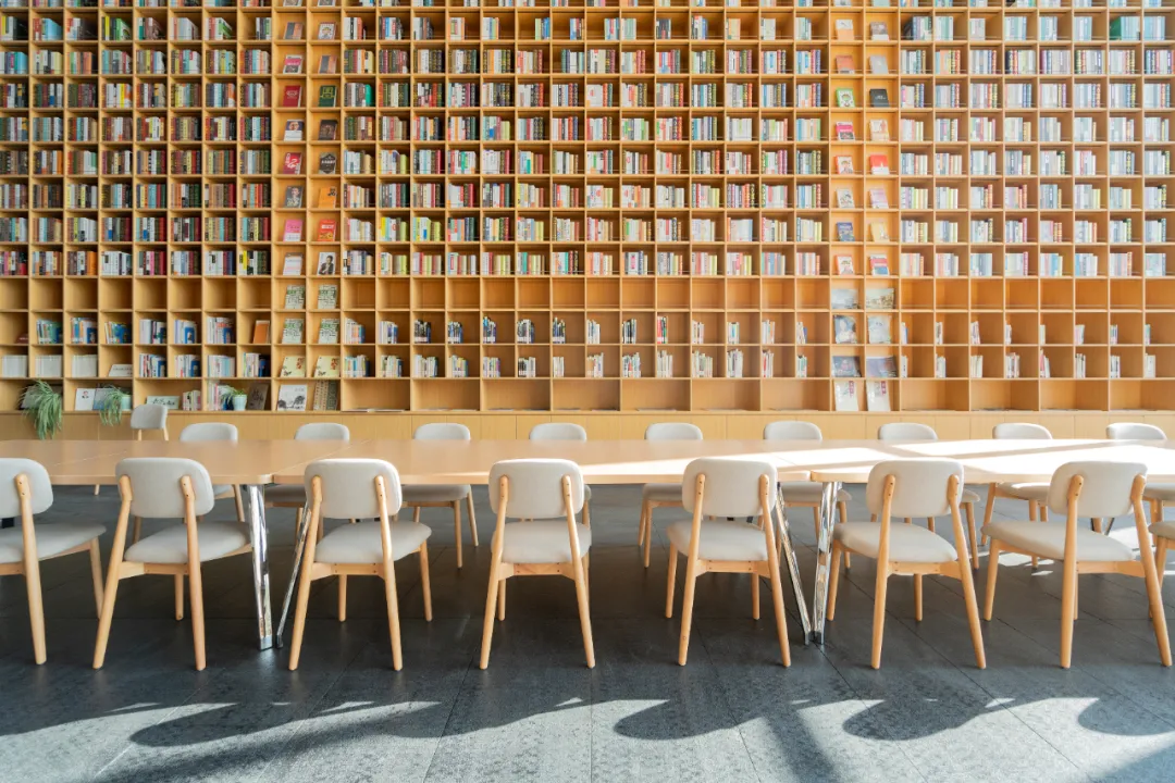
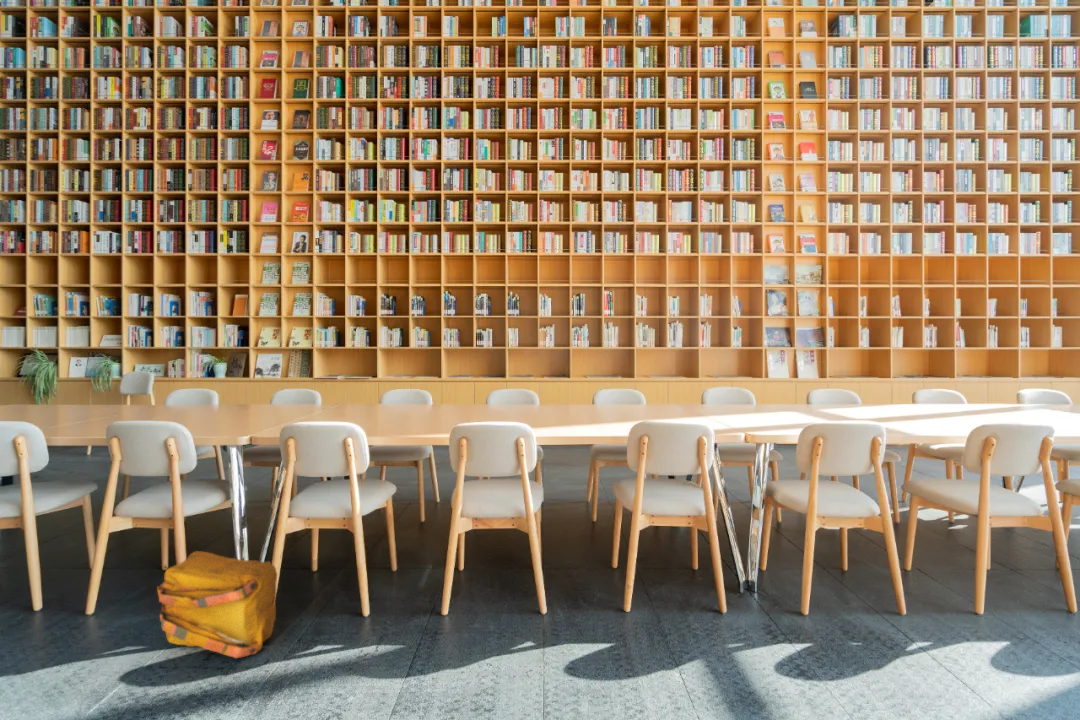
+ backpack (212, 601)
